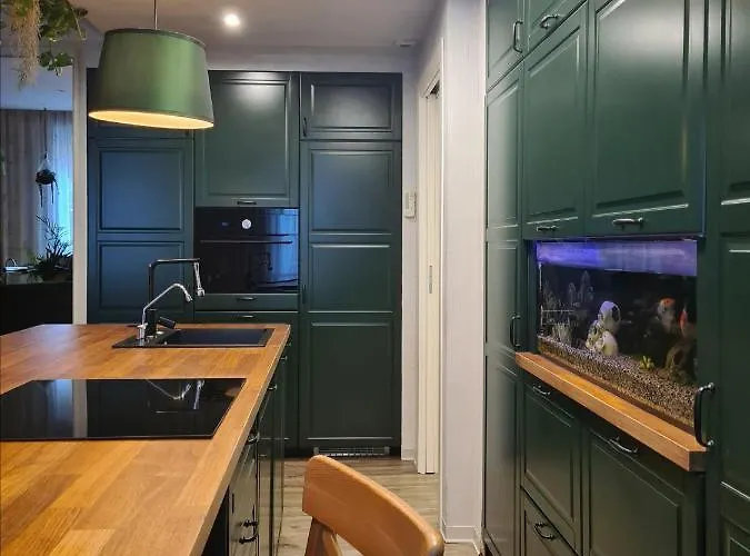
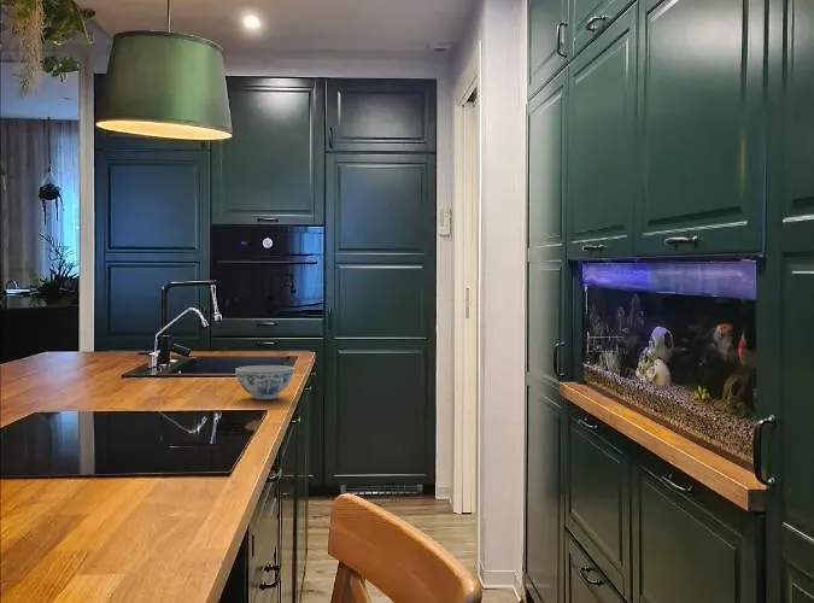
+ chinaware (264, 382)
